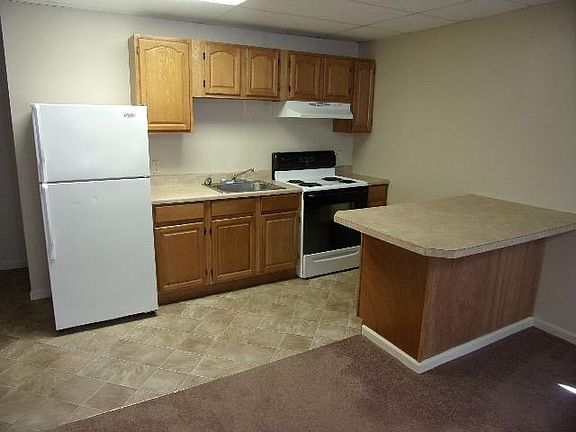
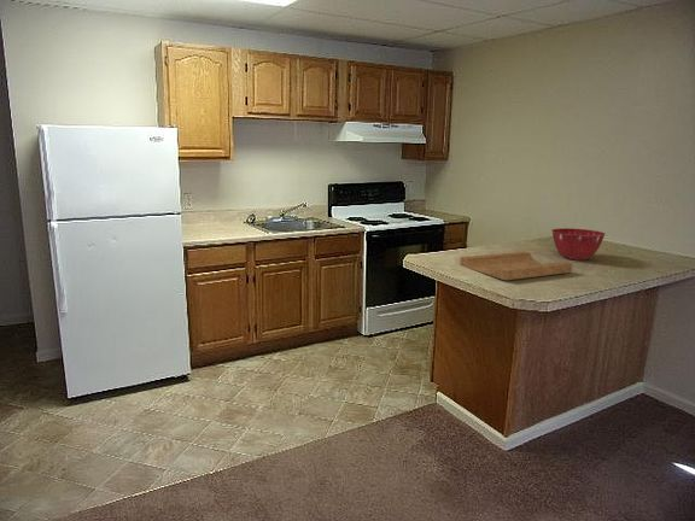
+ cutting board (514, 264)
+ mixing bowl (576, 244)
